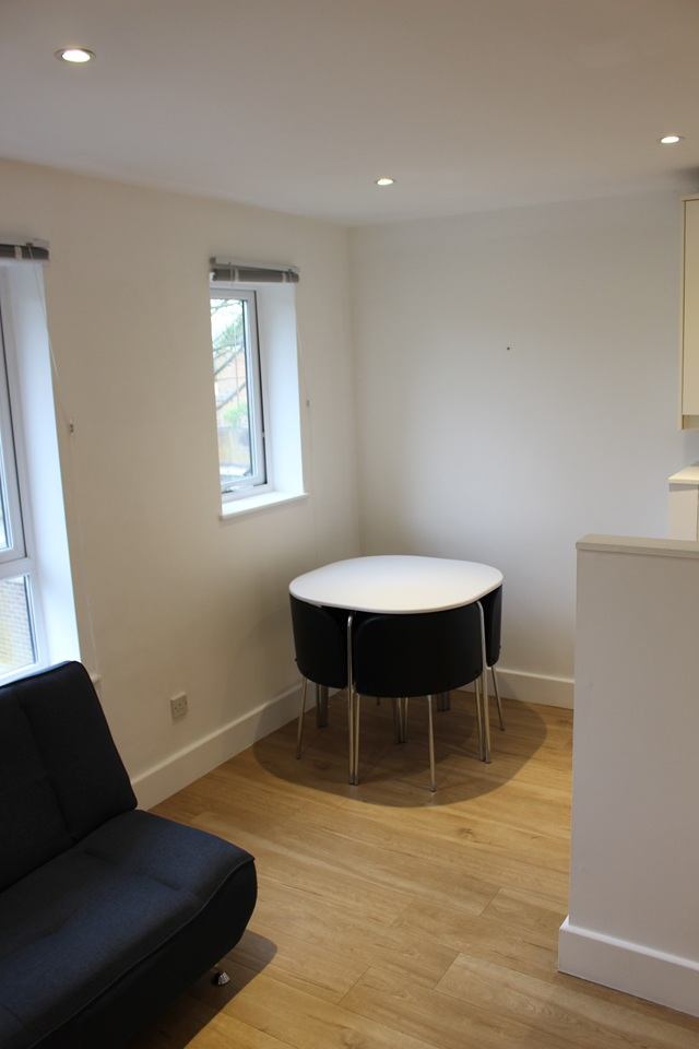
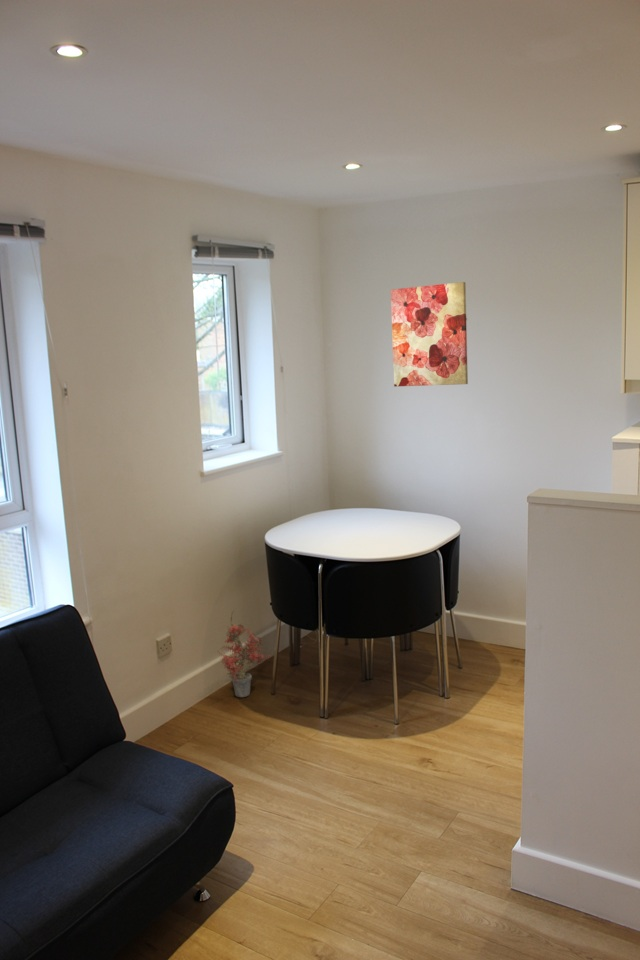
+ potted plant (239, 652)
+ wall art (428, 336)
